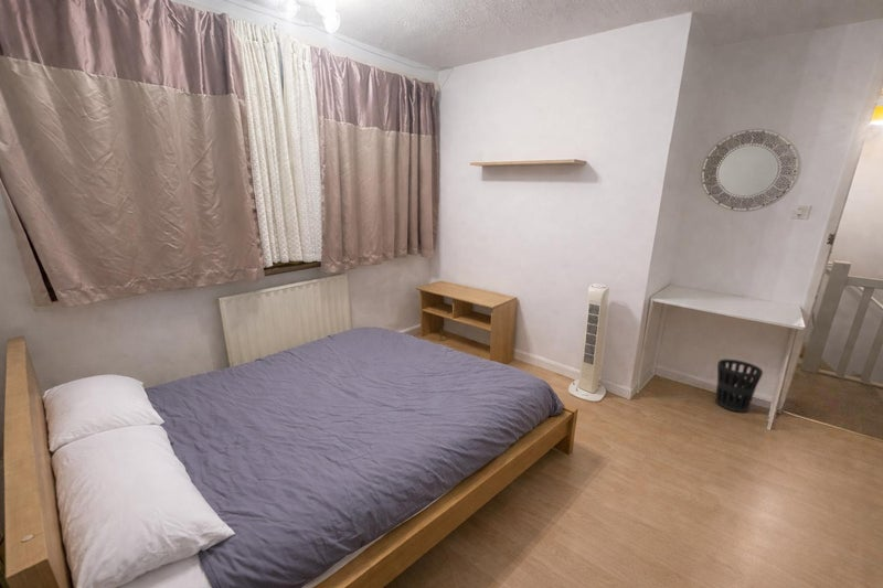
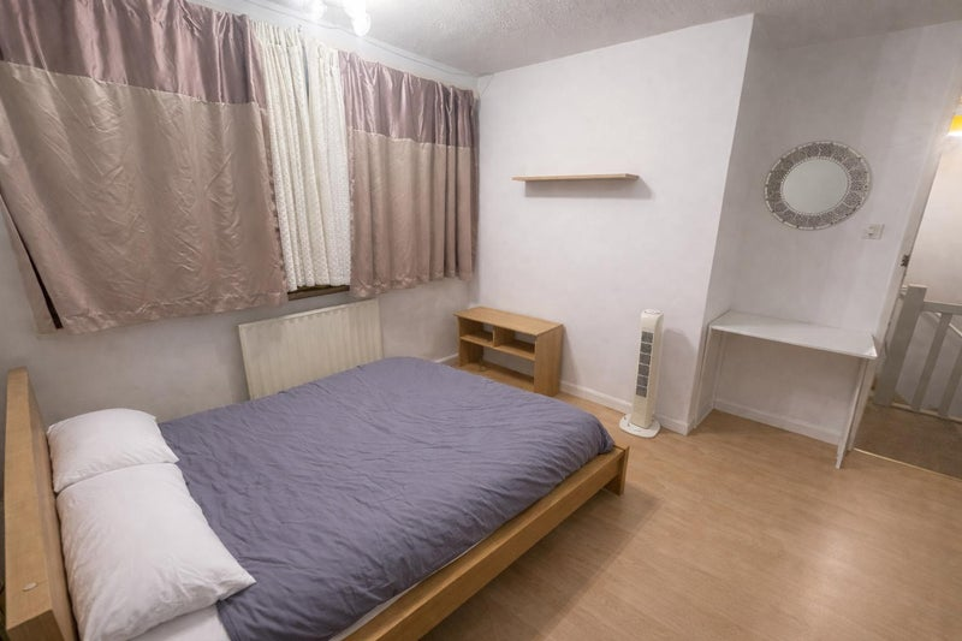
- wastebasket (735, 386)
